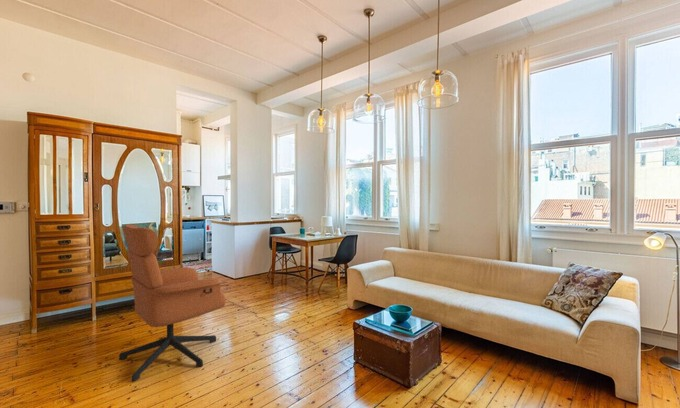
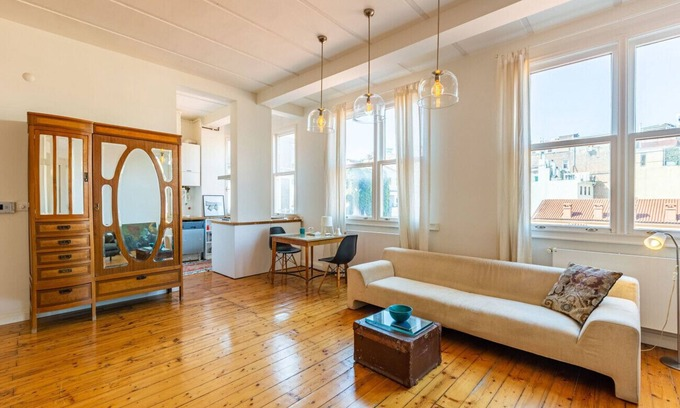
- armchair (175, 288)
